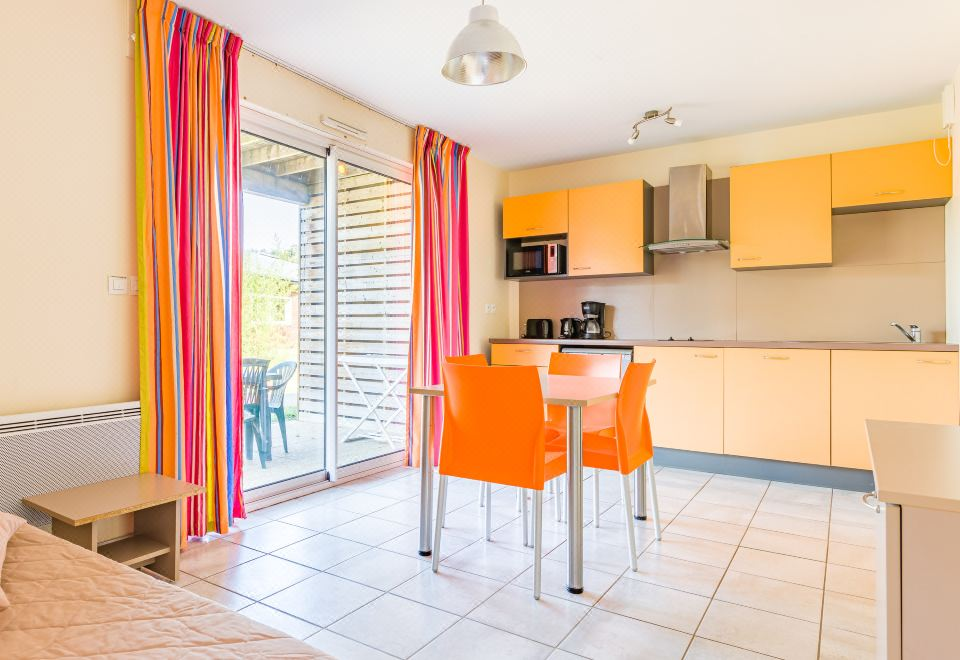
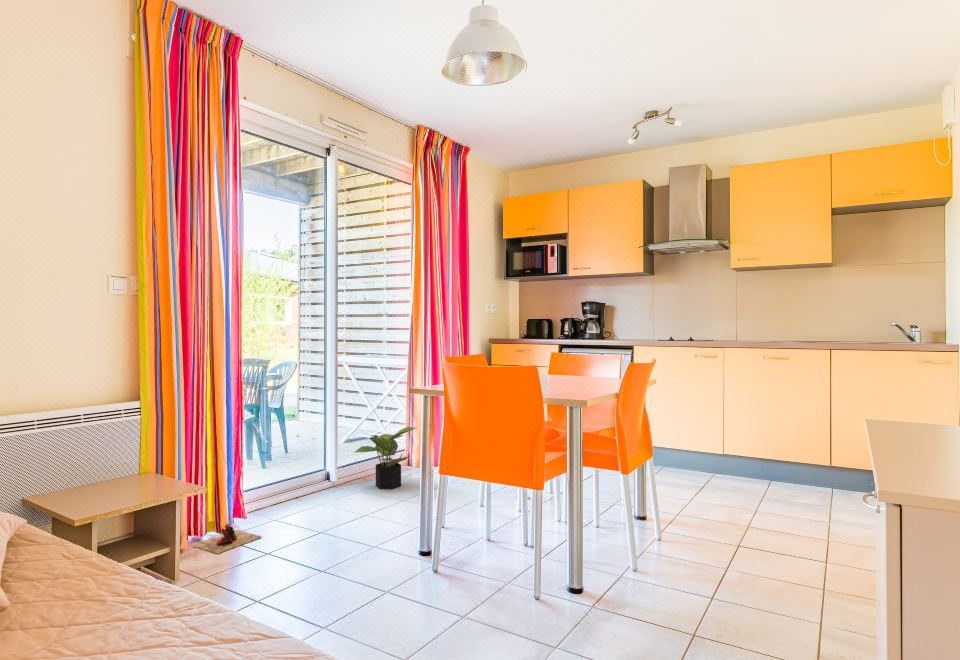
+ potted plant (389, 456)
+ slippers (227, 533)
